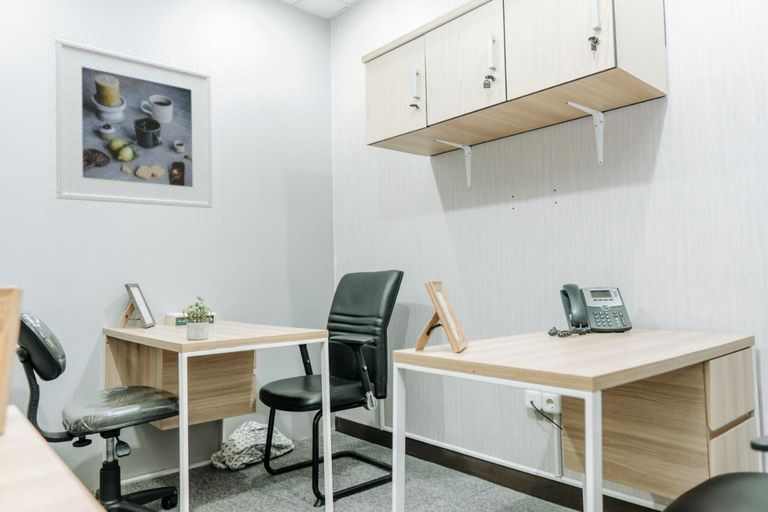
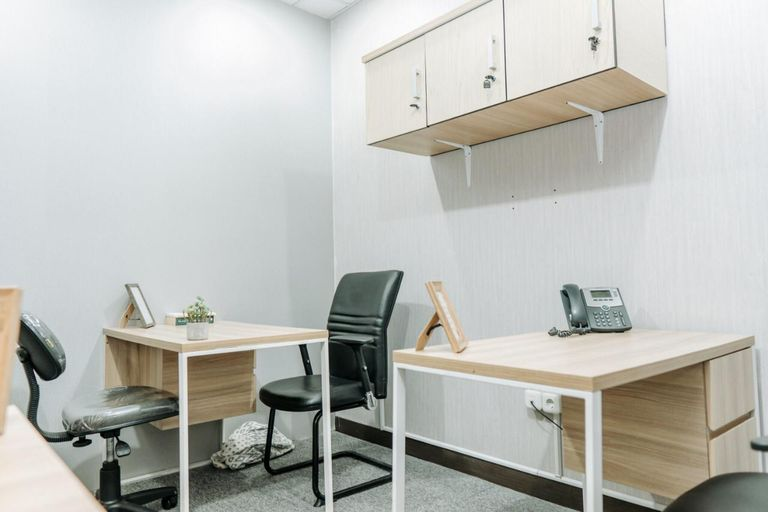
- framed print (140, 130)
